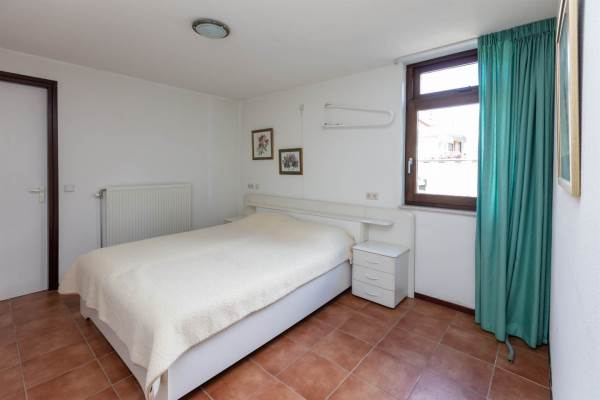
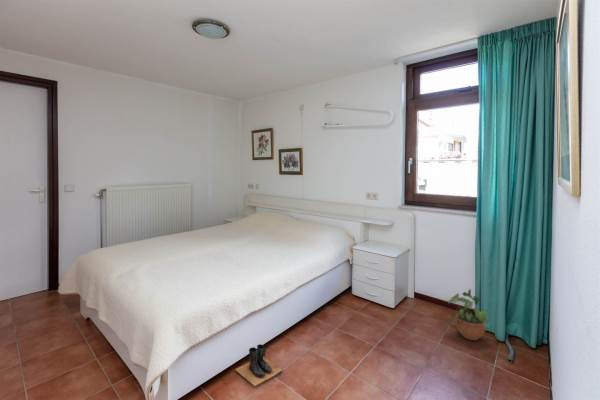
+ boots (258, 360)
+ potted plant (469, 312)
